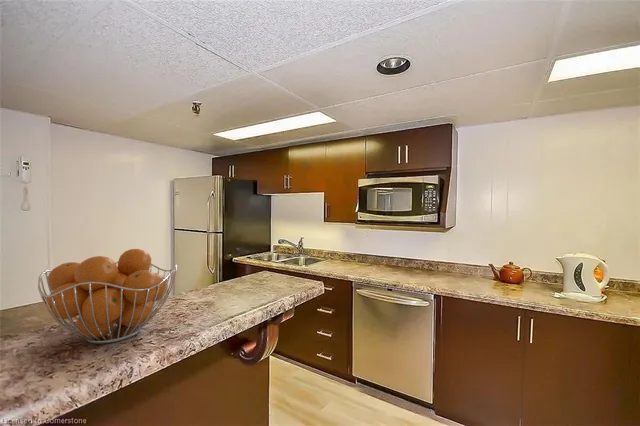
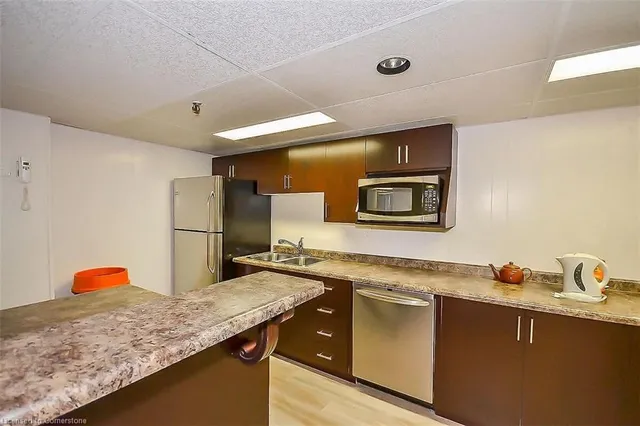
- fruit basket (115, 292)
